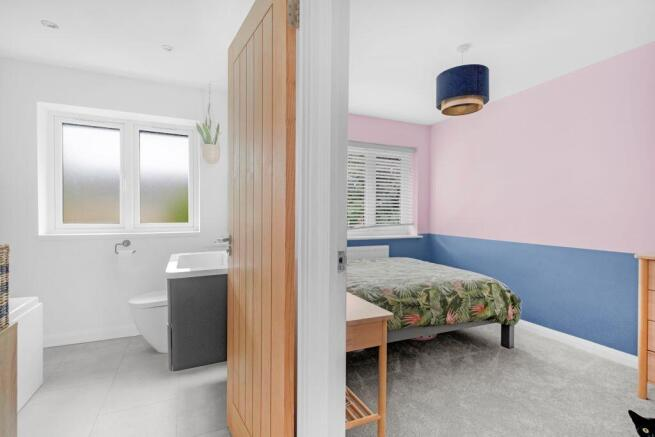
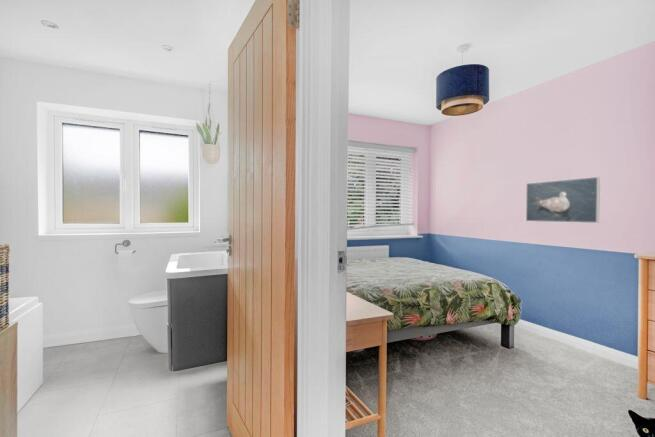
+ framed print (559, 201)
